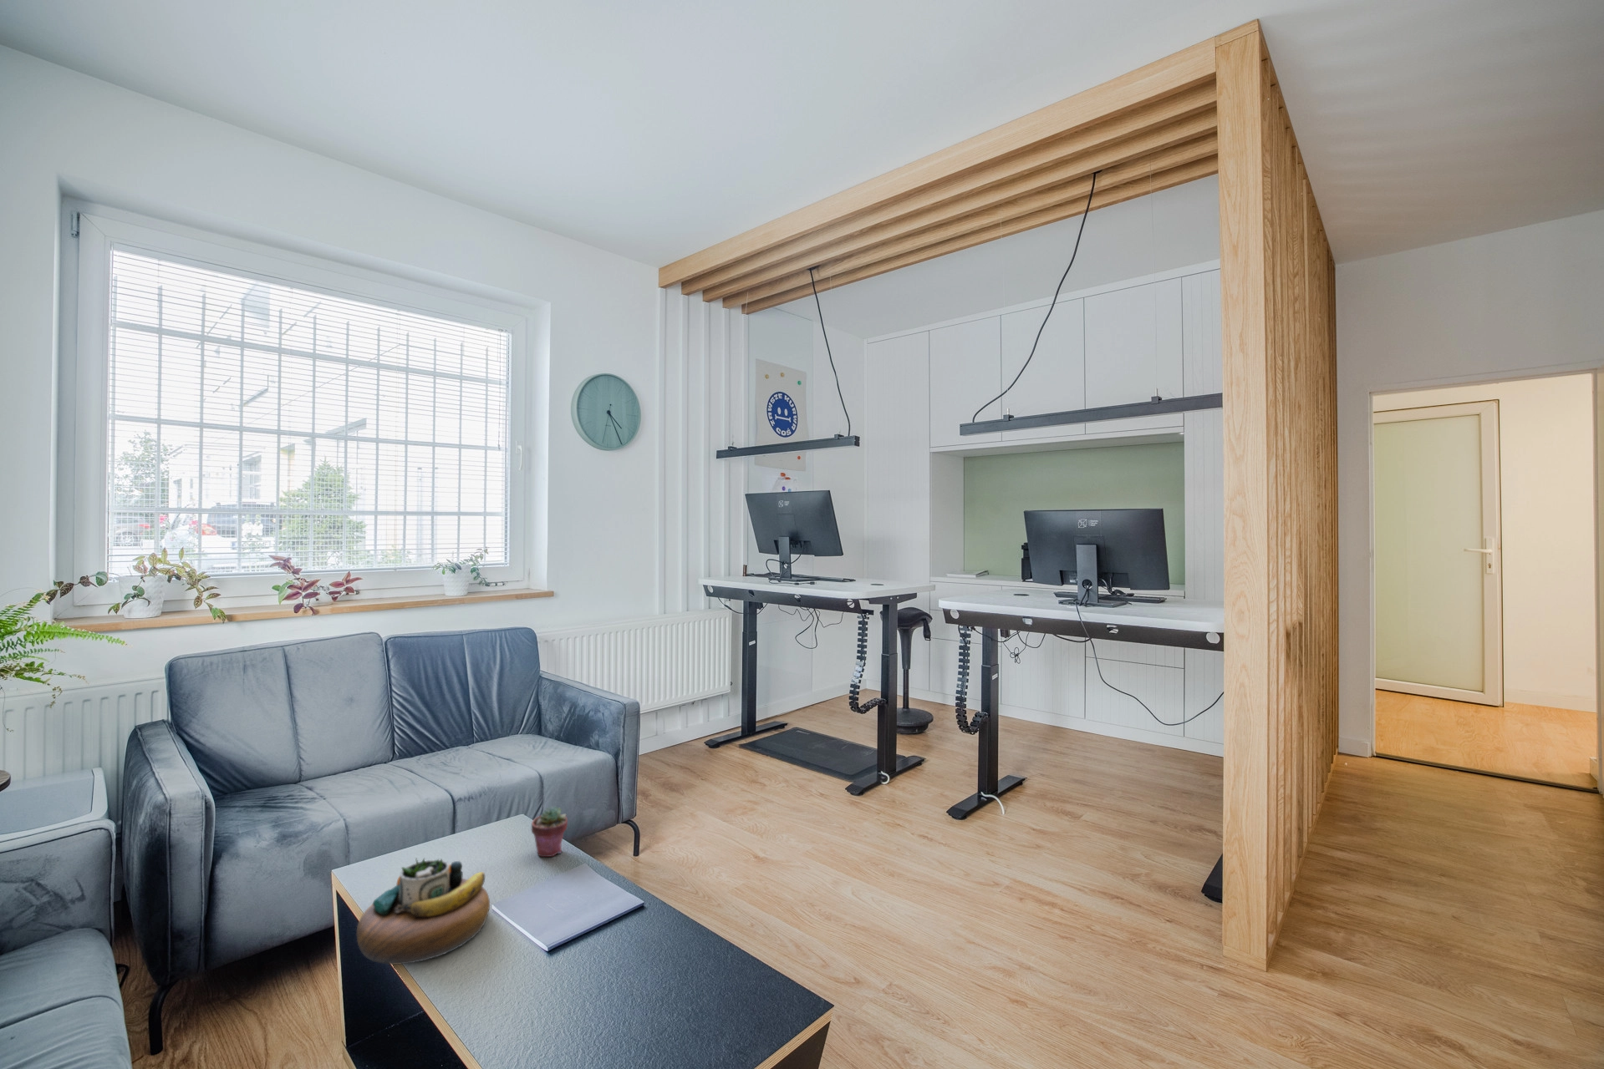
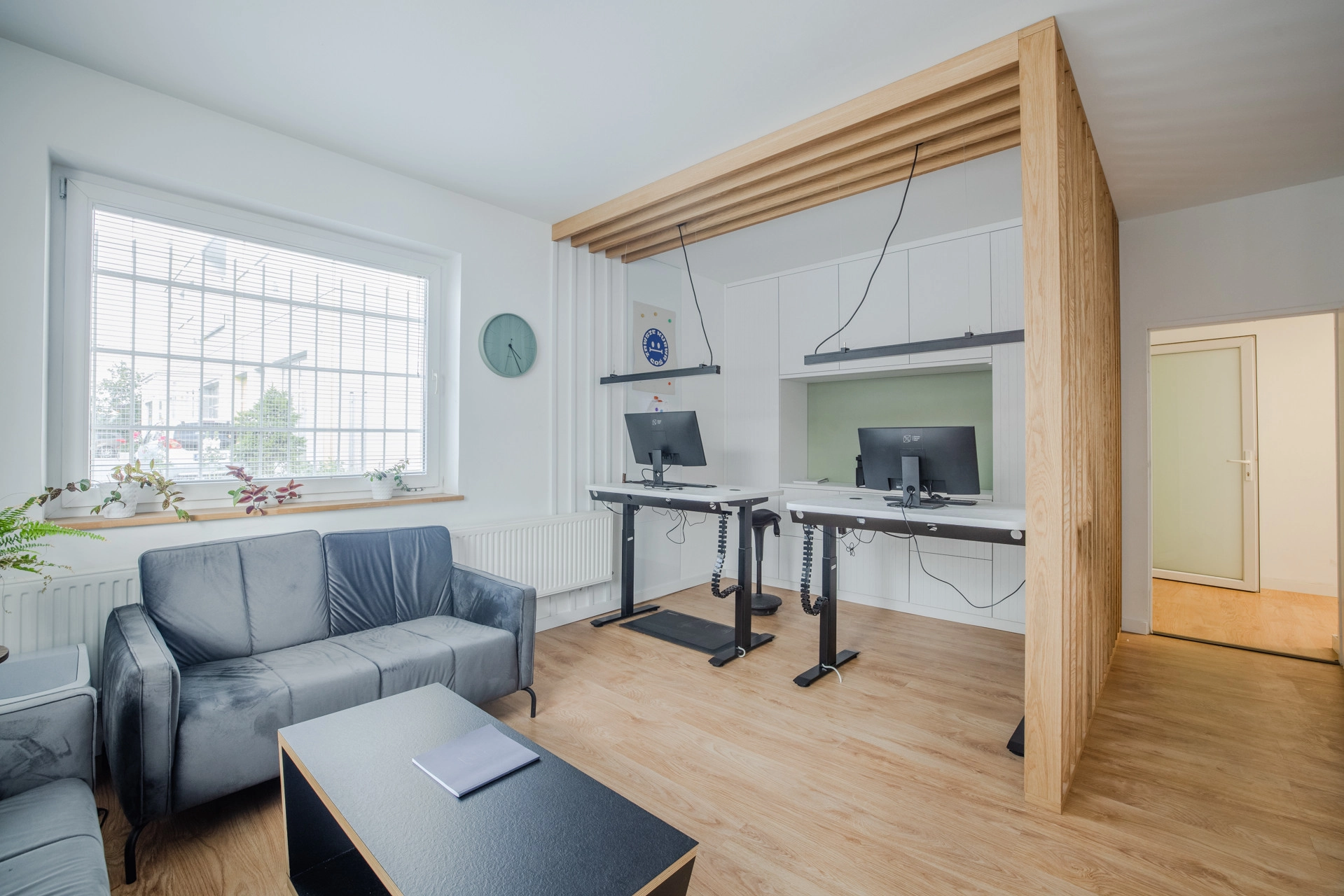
- potted succulent (549, 829)
- decorative bowl (425, 895)
